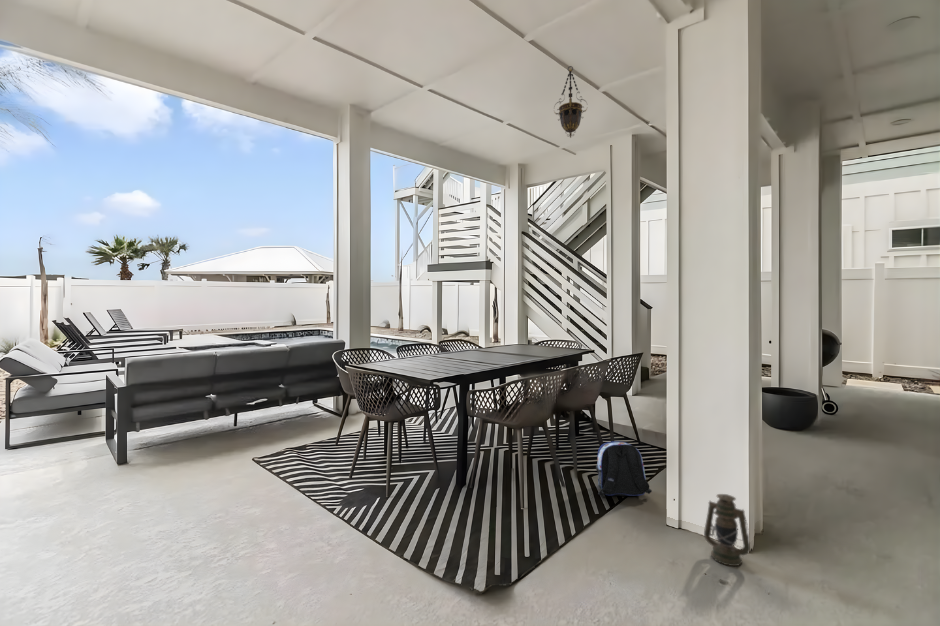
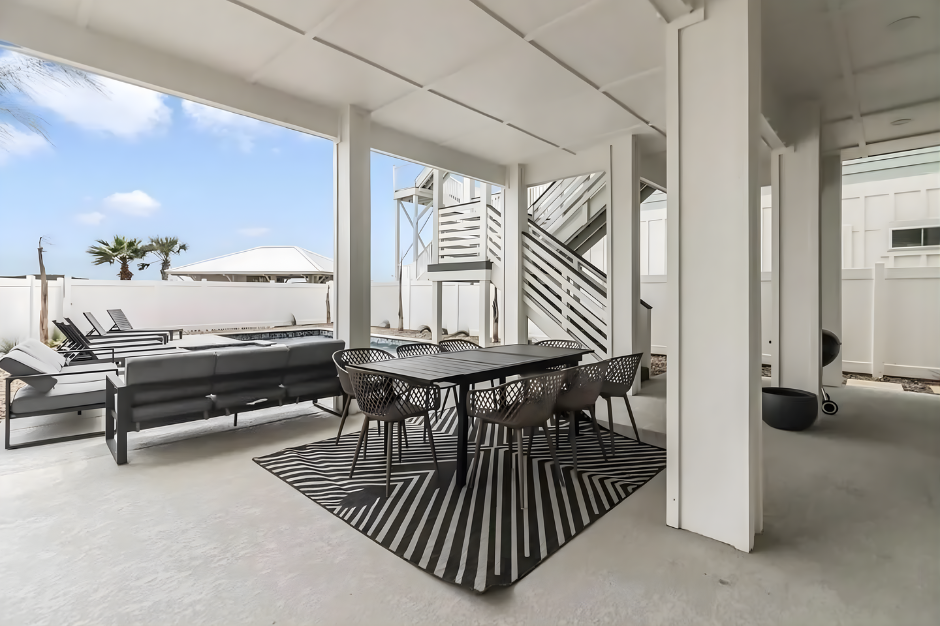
- lantern (726, 525)
- backpack (620, 466)
- hanging lantern (570, 102)
